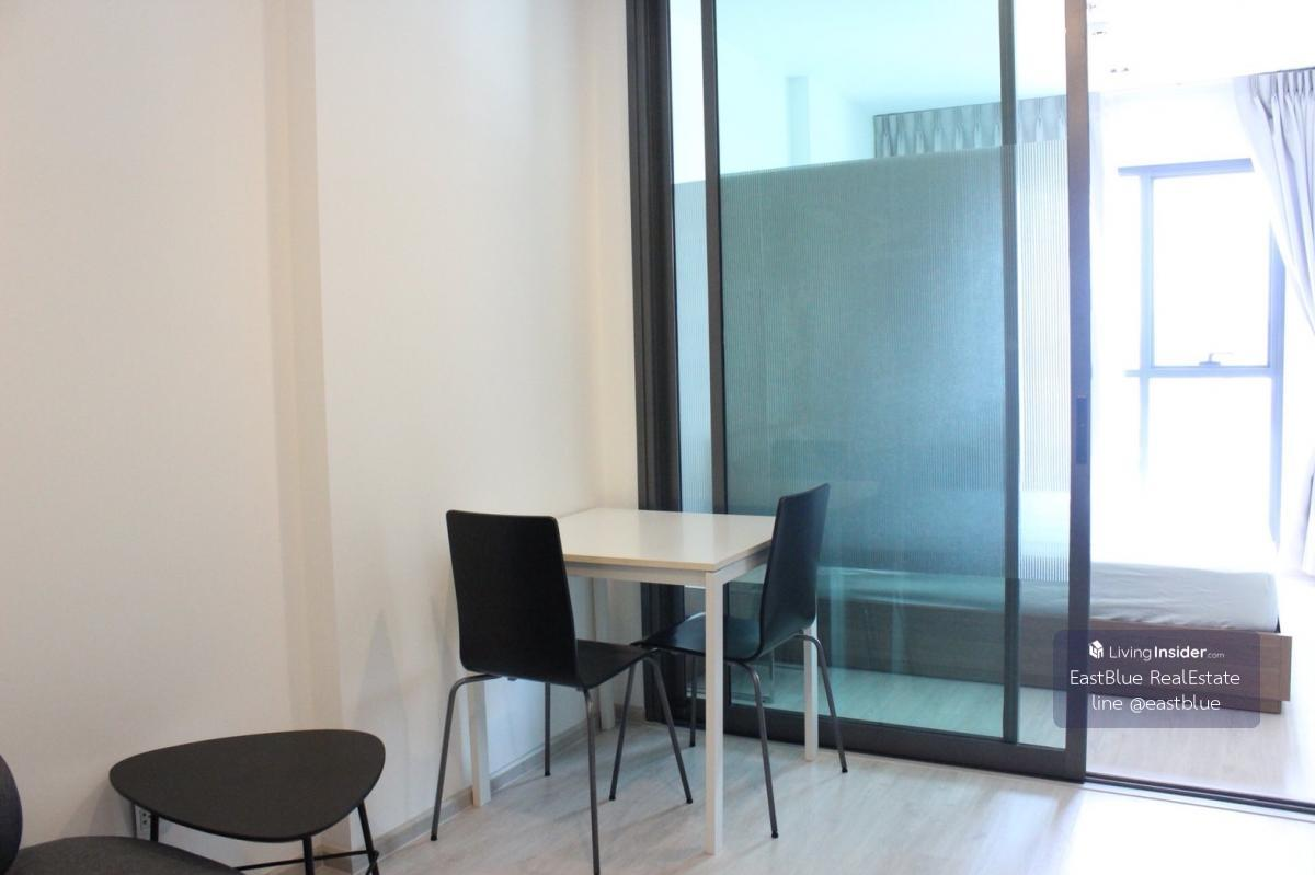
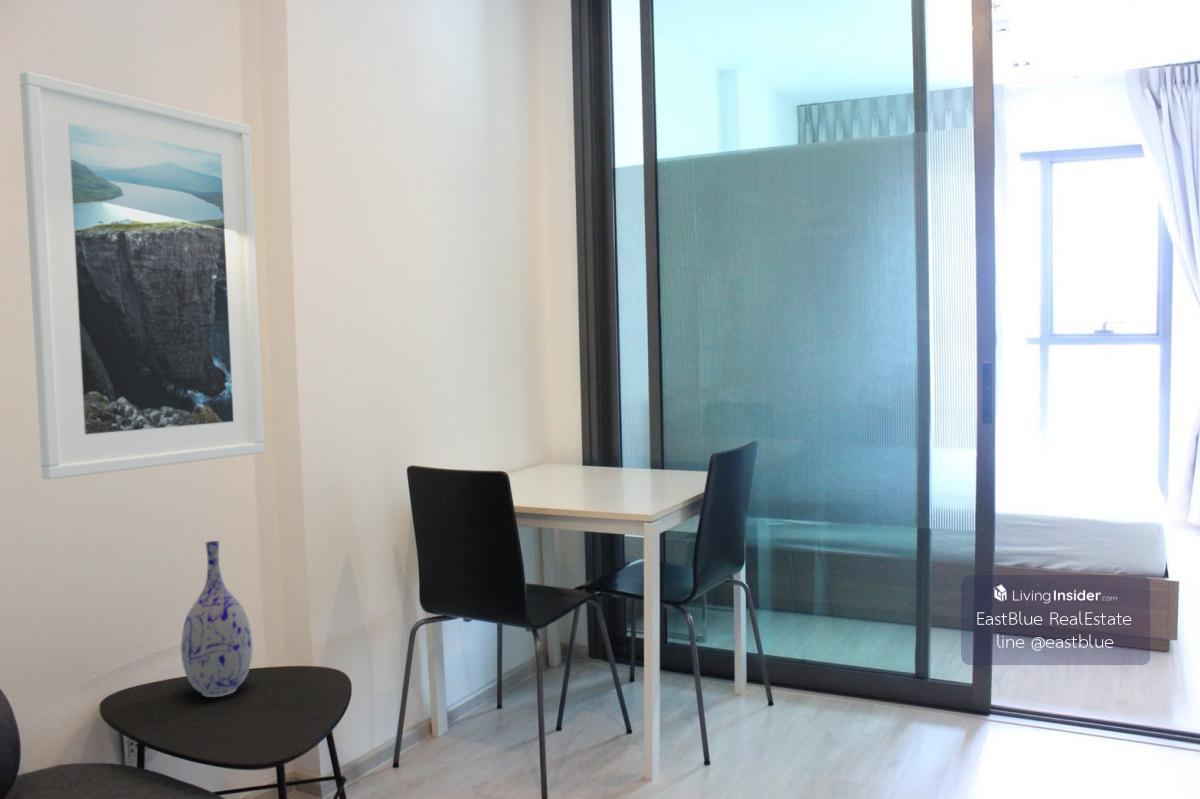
+ vase (215, 616)
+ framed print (156, 284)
